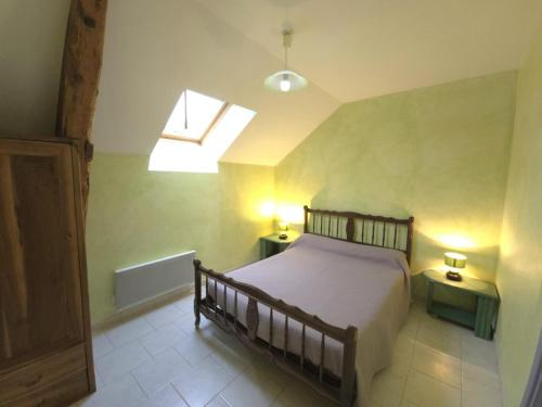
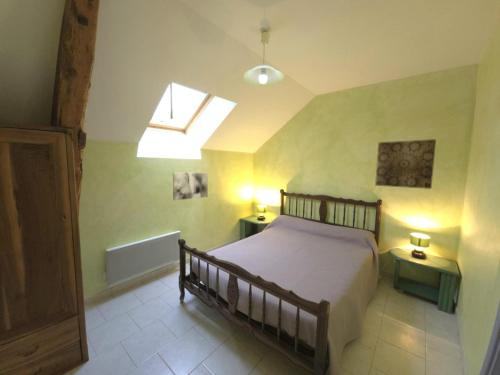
+ wall art (191, 185)
+ wall art (403, 164)
